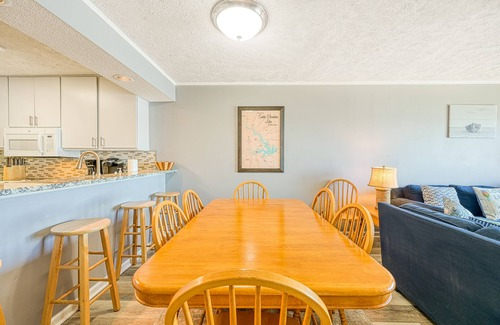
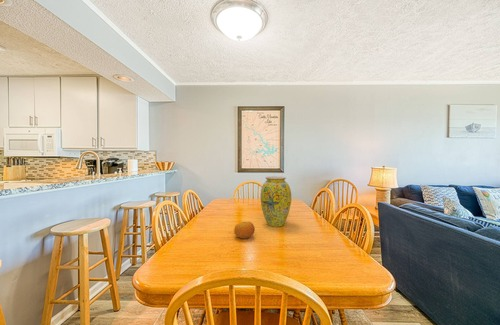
+ vase (275, 200)
+ fruit (244, 229)
